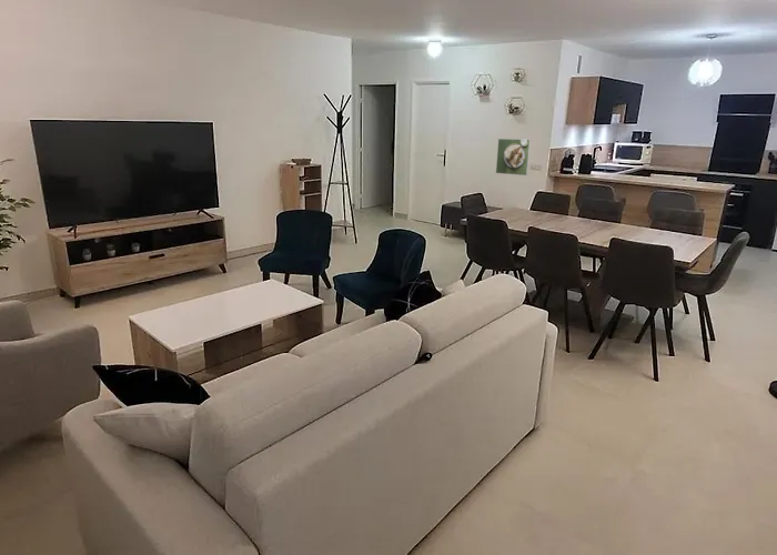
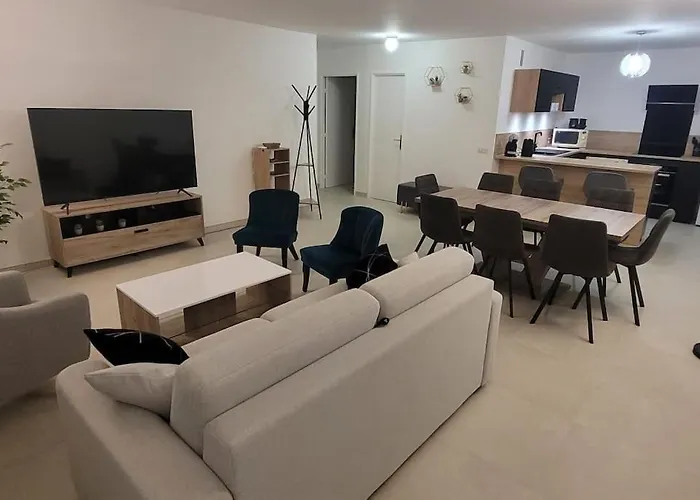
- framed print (513, 157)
